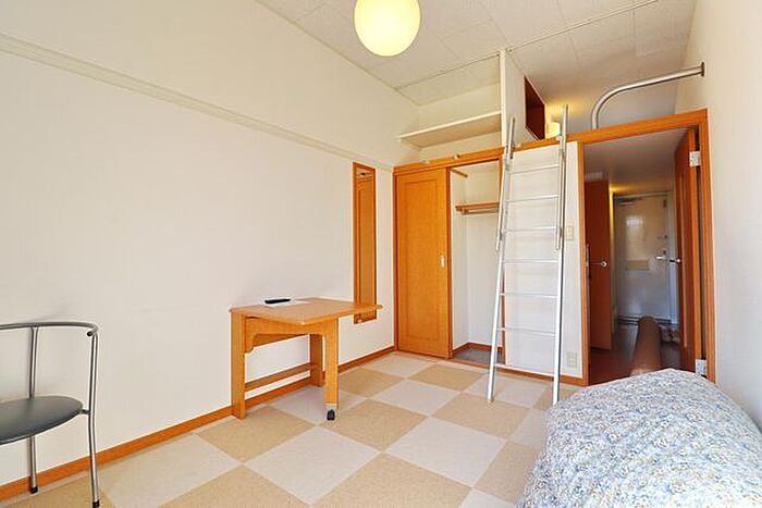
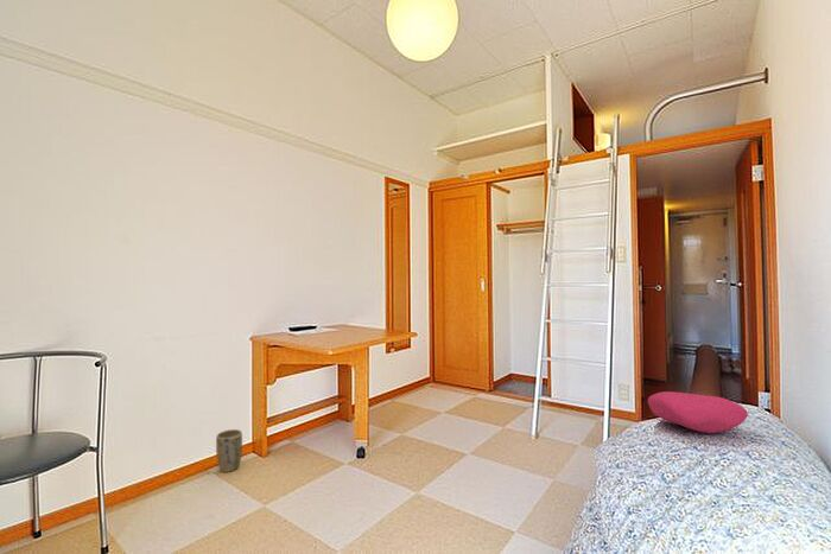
+ plant pot (229, 451)
+ cushion (696, 412)
